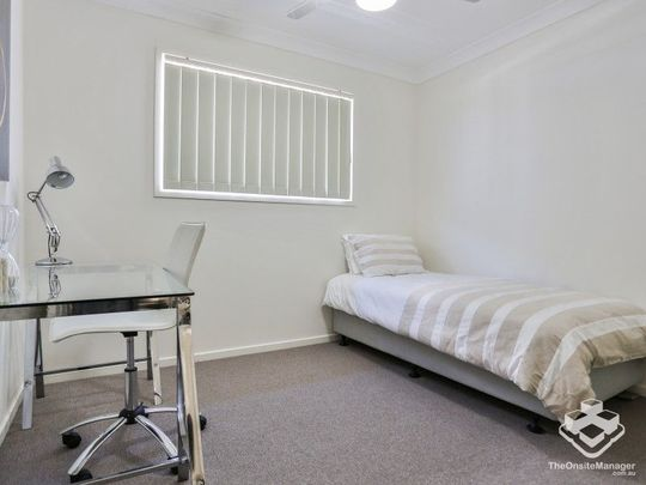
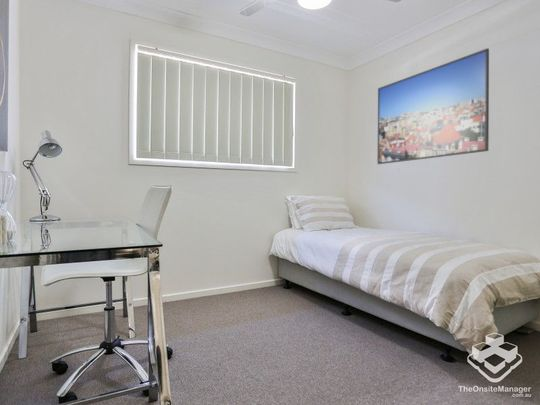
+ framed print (425, 114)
